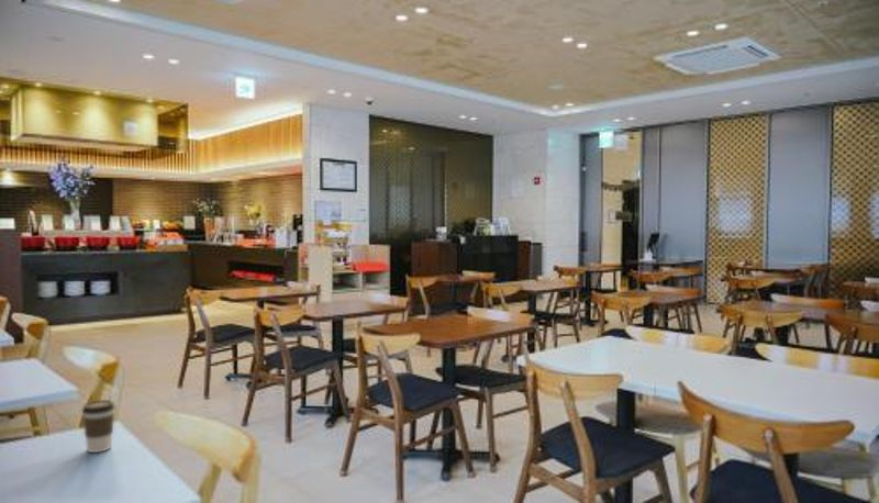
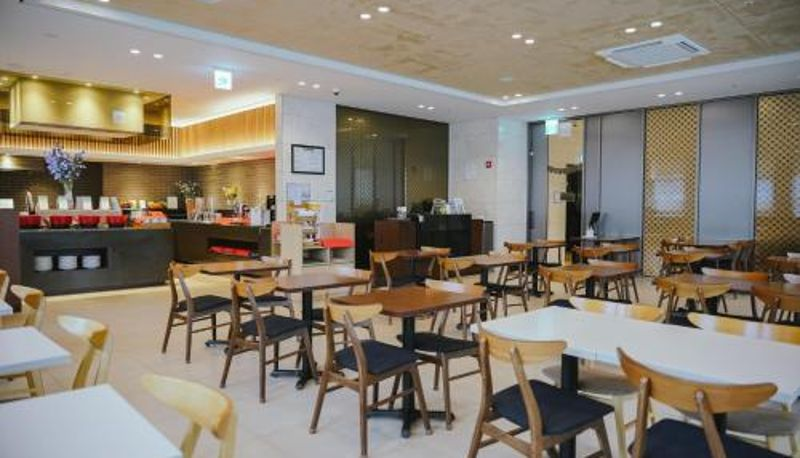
- coffee cup (99, 425)
